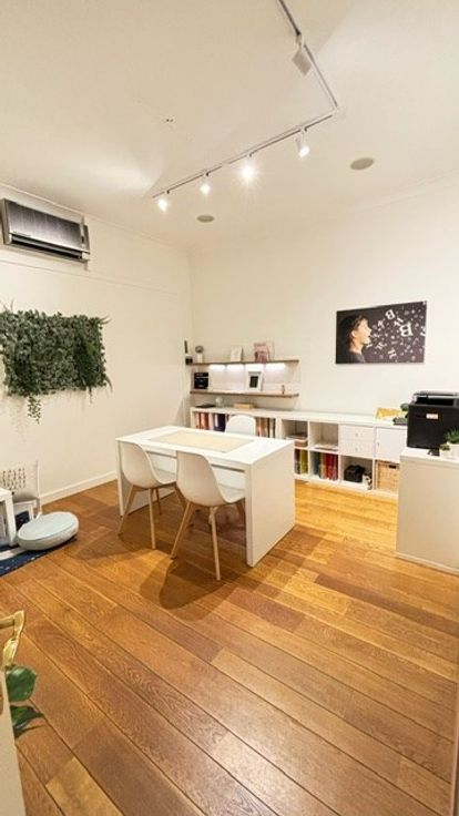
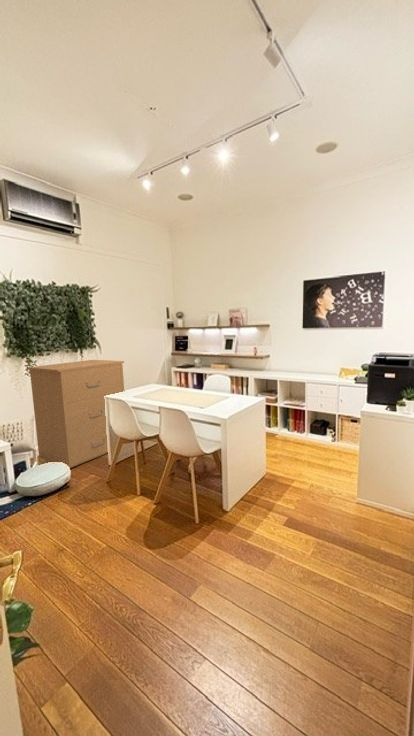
+ filing cabinet (81, 408)
